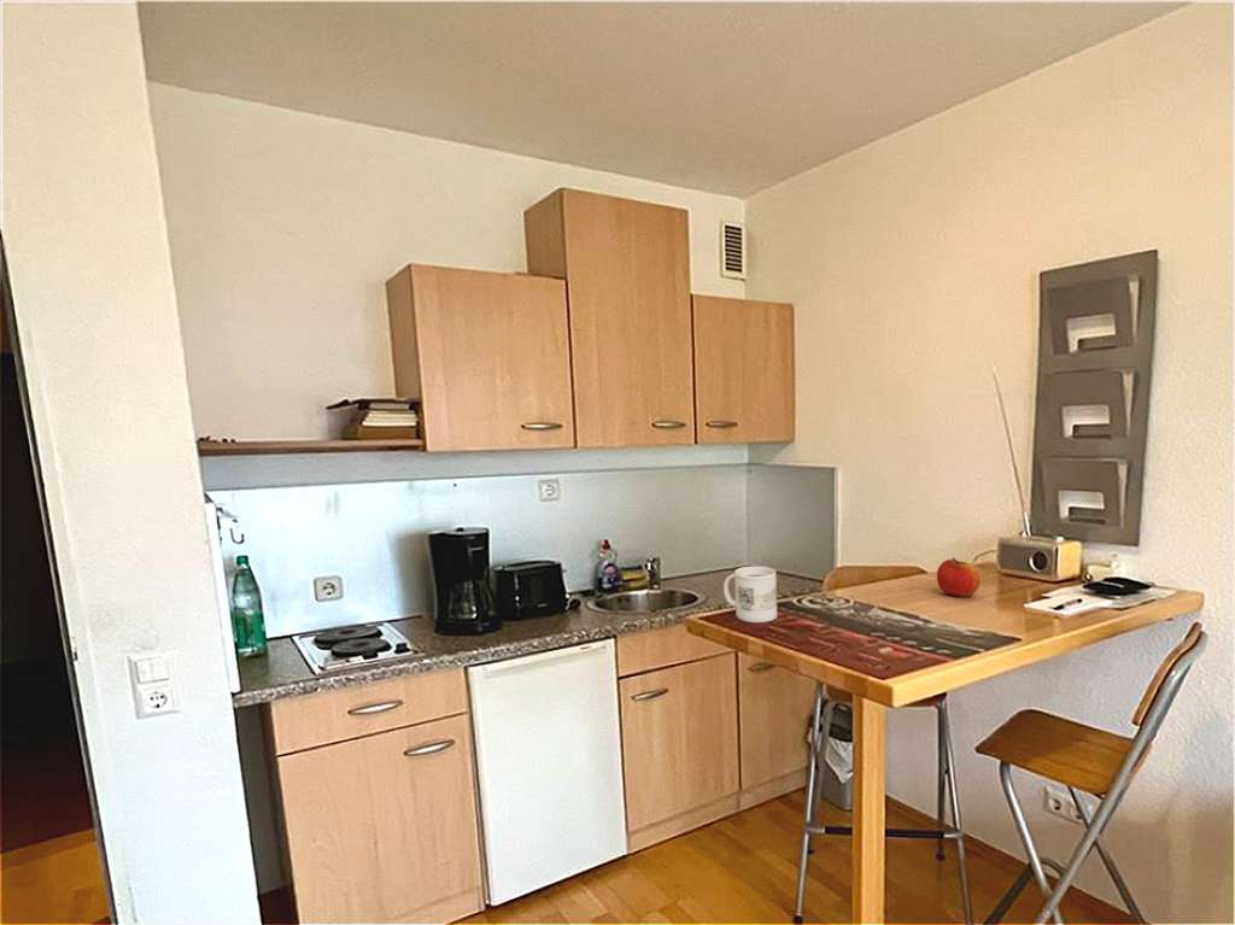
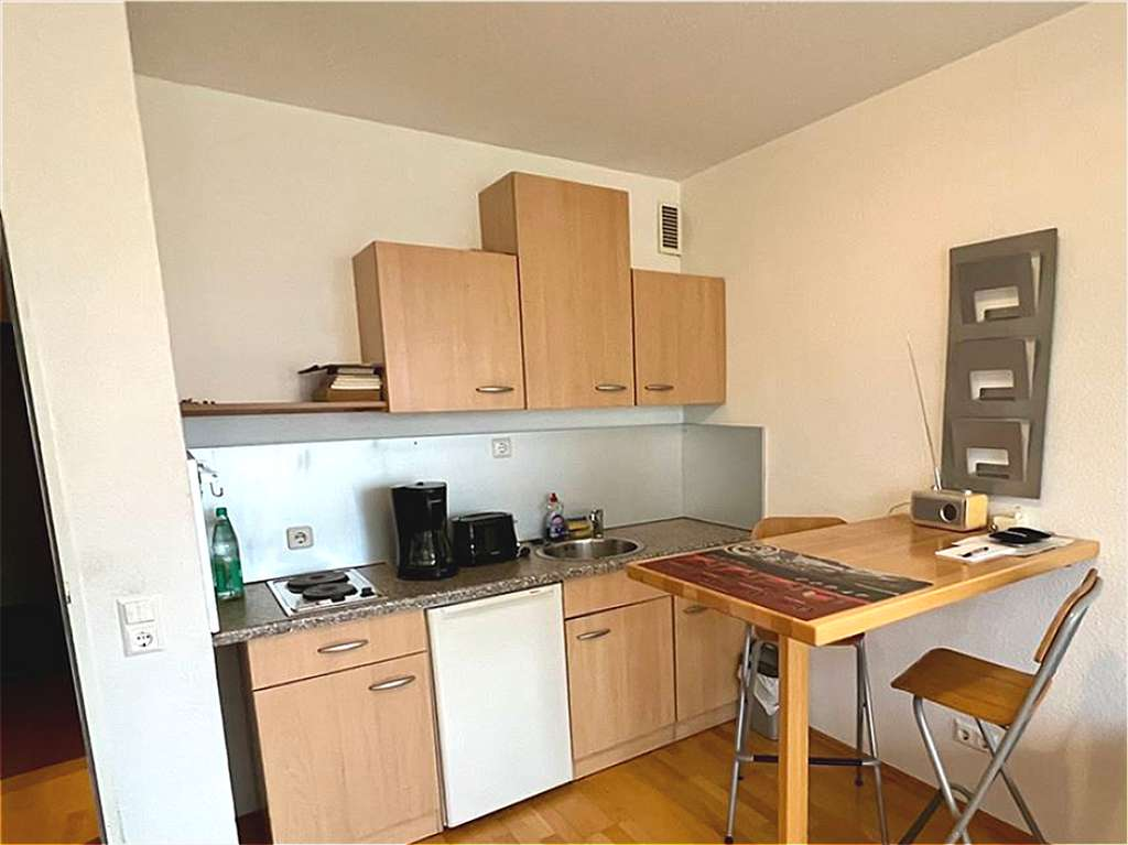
- mug (751, 592)
- apple (958, 575)
